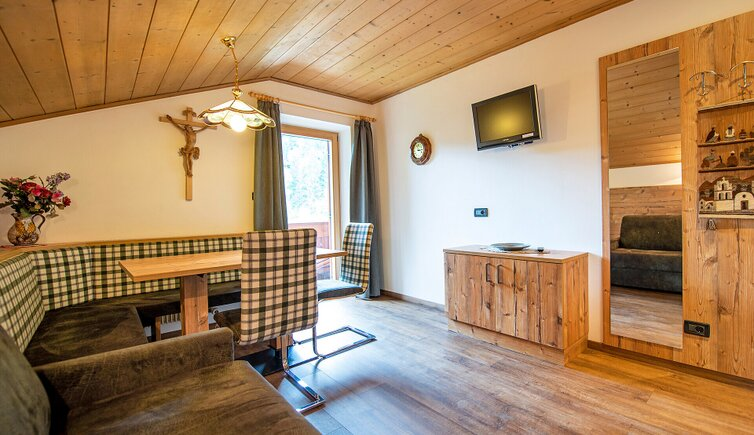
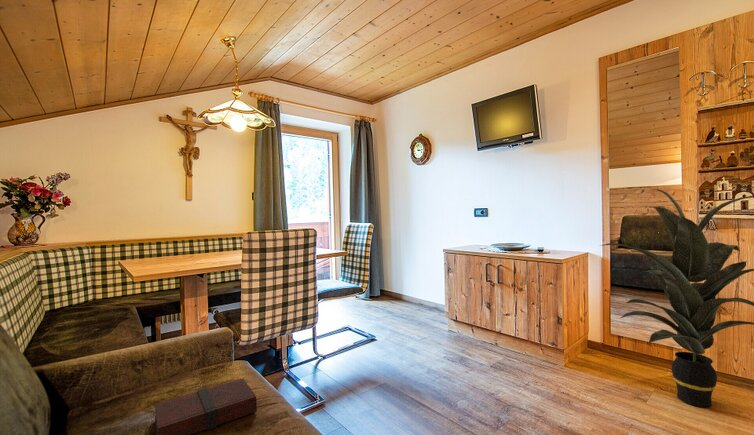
+ book (206, 407)
+ indoor plant (683, 291)
